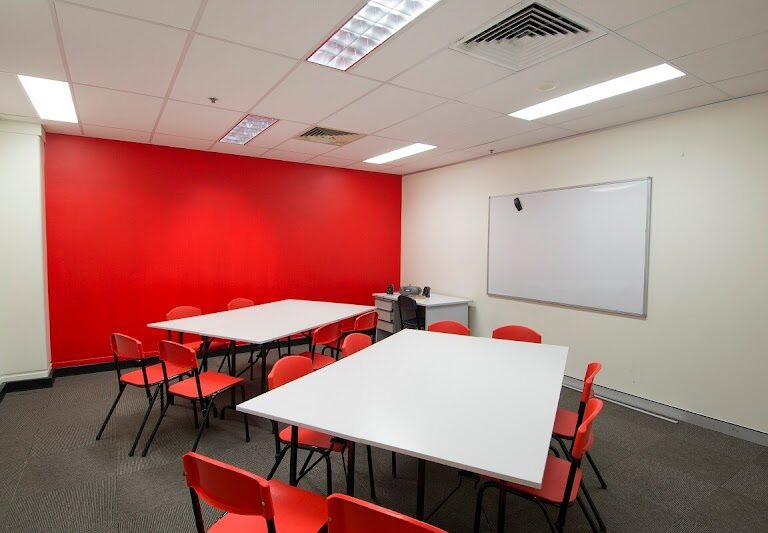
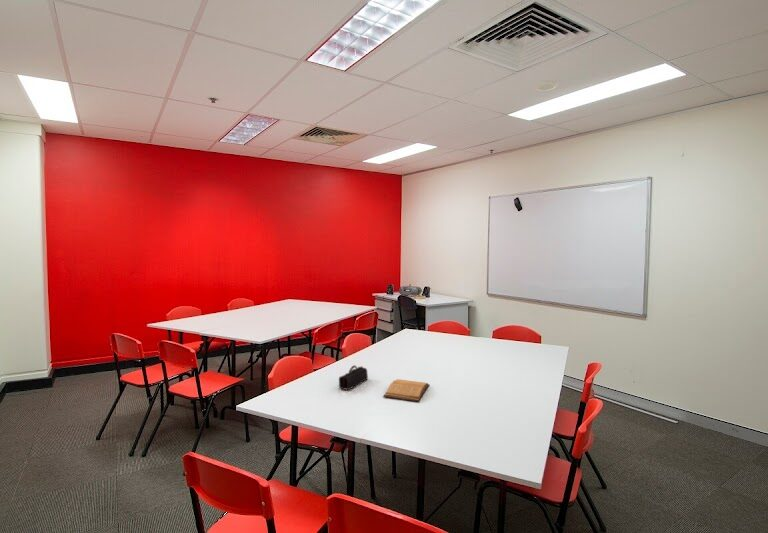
+ pencil case (353, 374)
+ book (407, 387)
